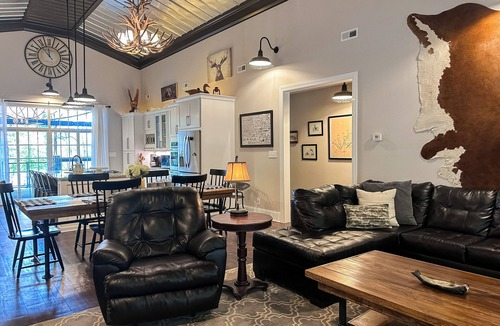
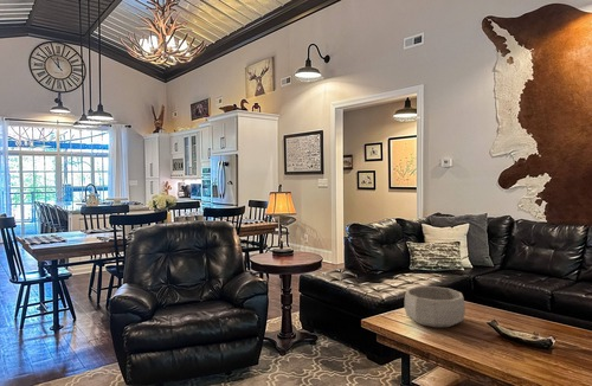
+ decorative bowl (433, 307)
